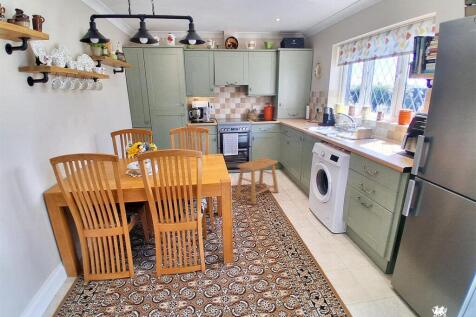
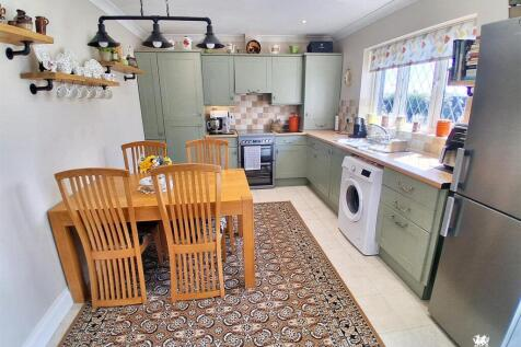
- stool (259, 179)
